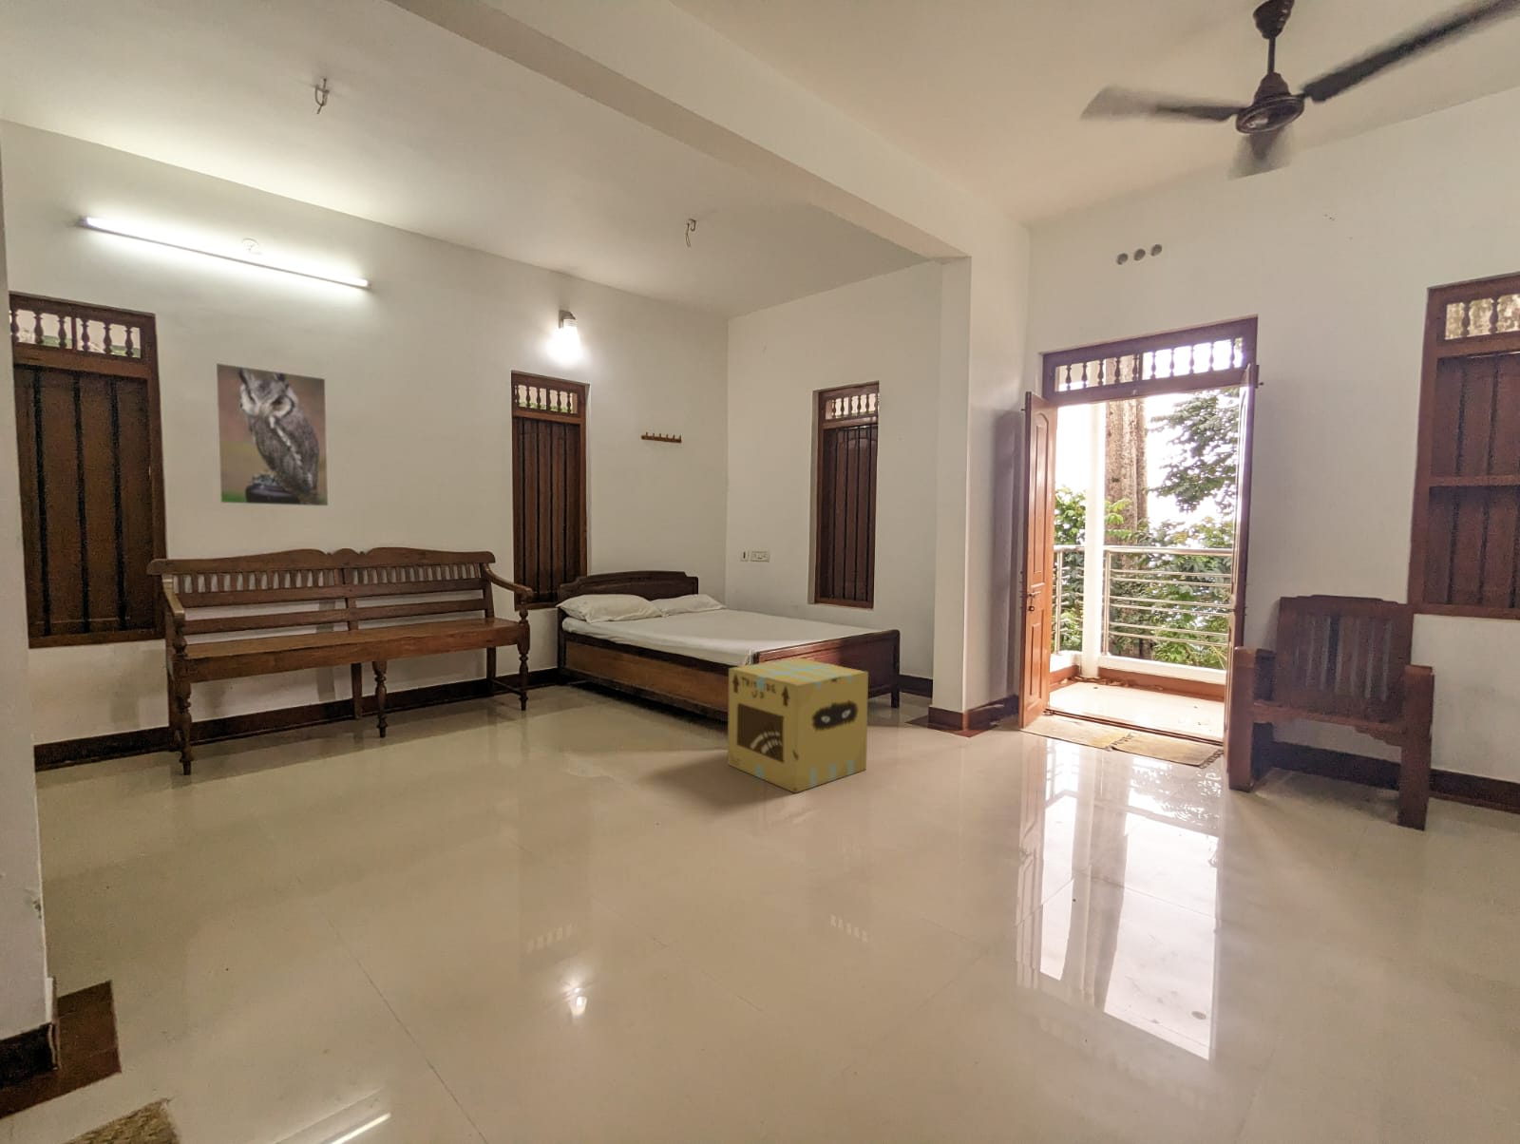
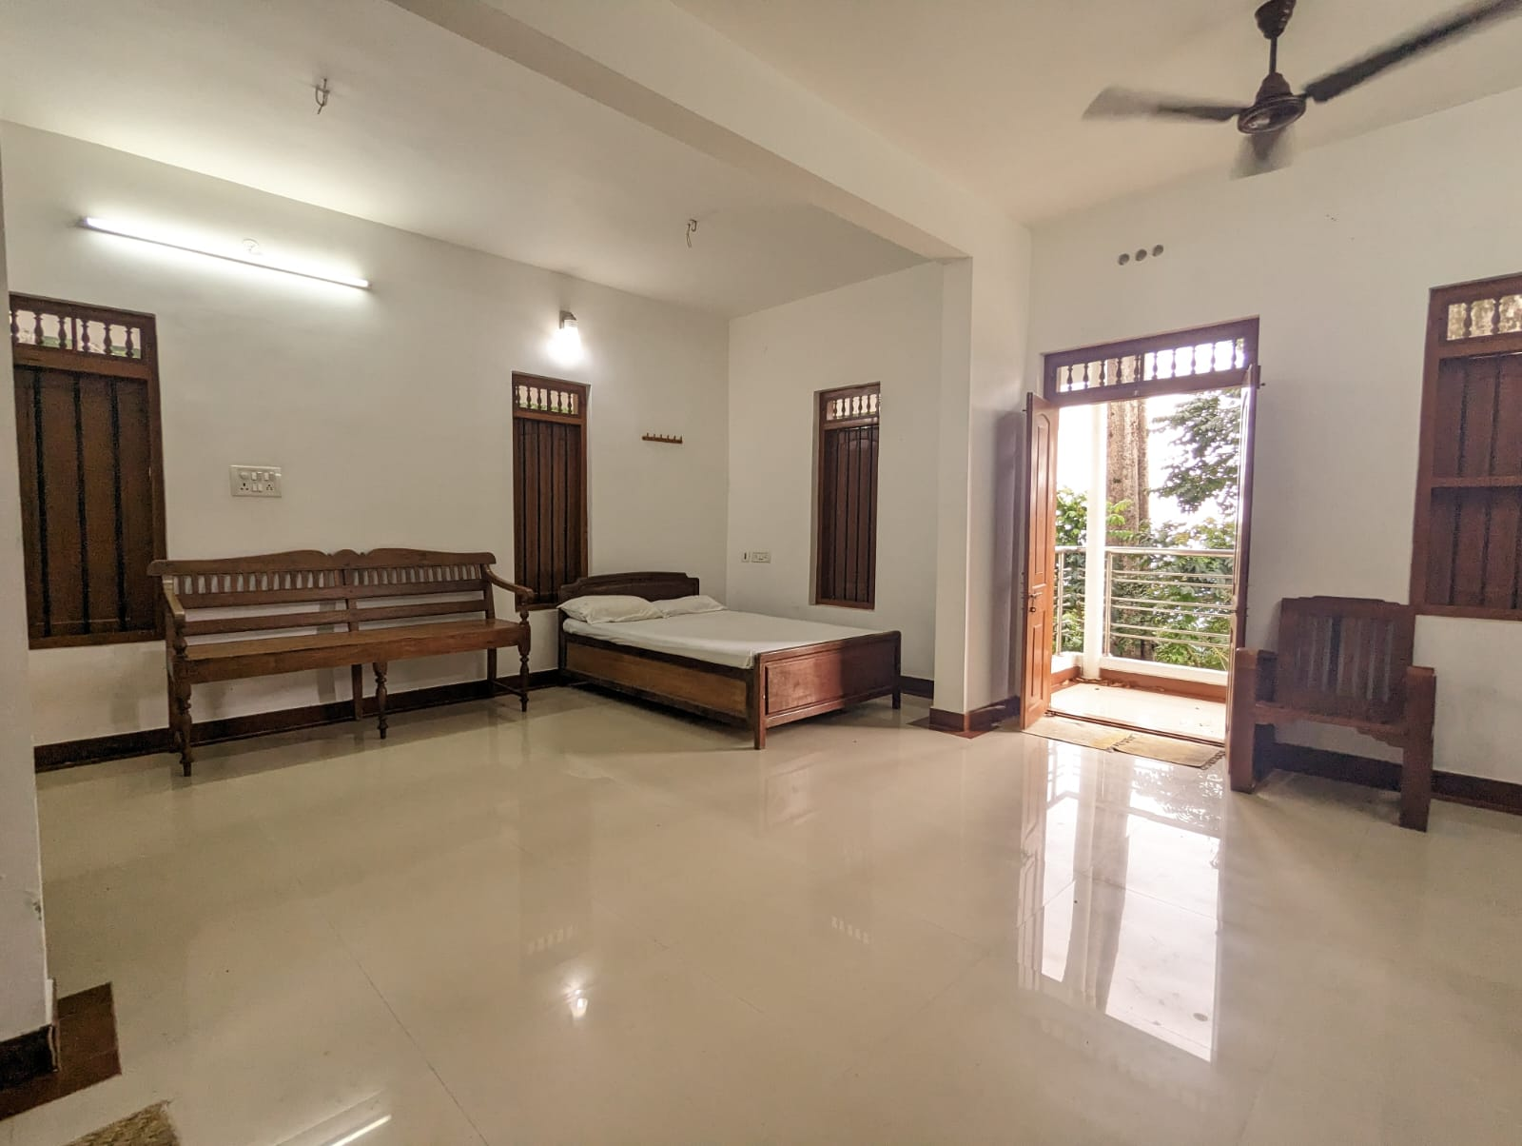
- cardboard box (797, 719)
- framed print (274, 439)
